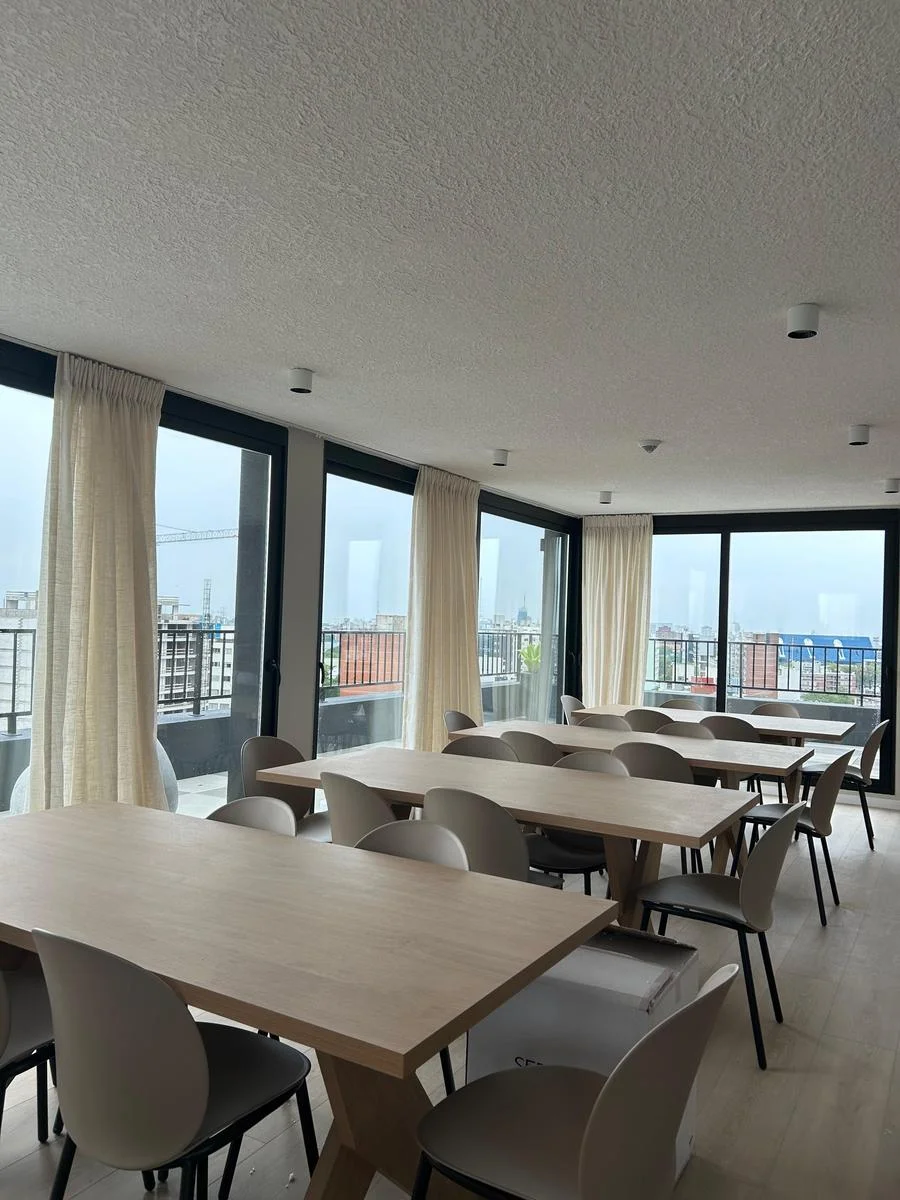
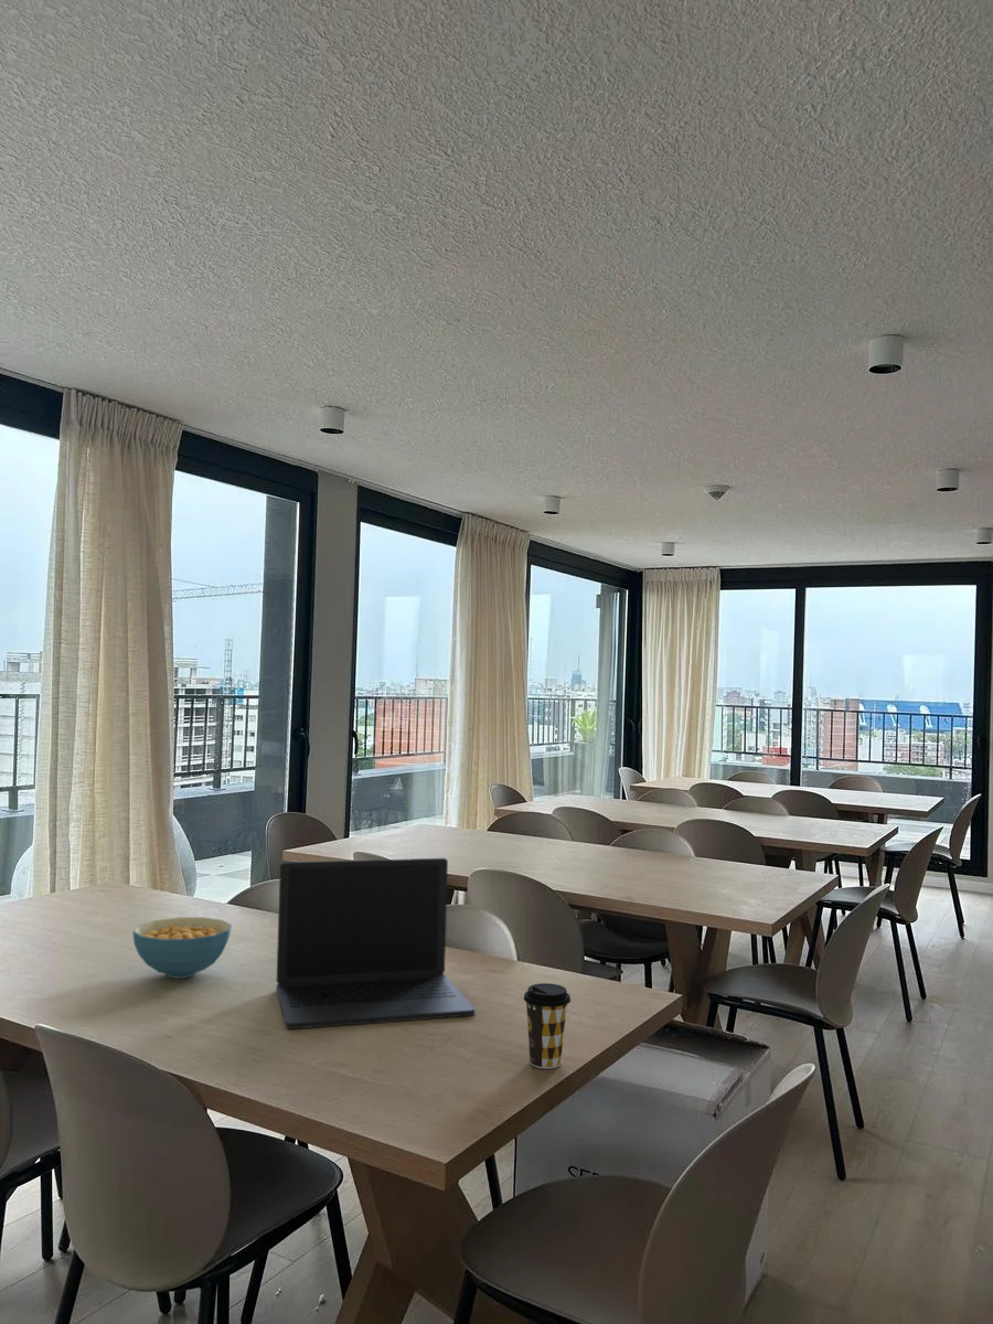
+ laptop (374, 936)
+ coffee cup (546, 1025)
+ cereal bowl (182, 950)
